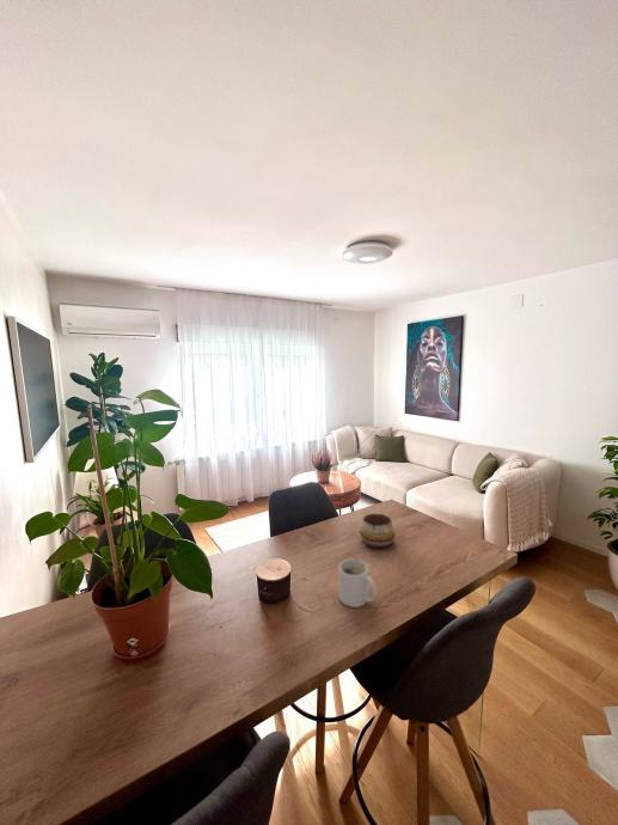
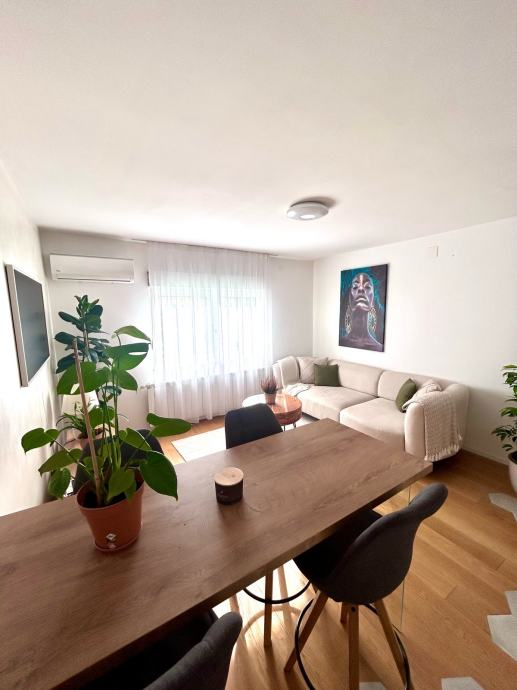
- decorative bowl (377, 530)
- mug (355, 583)
